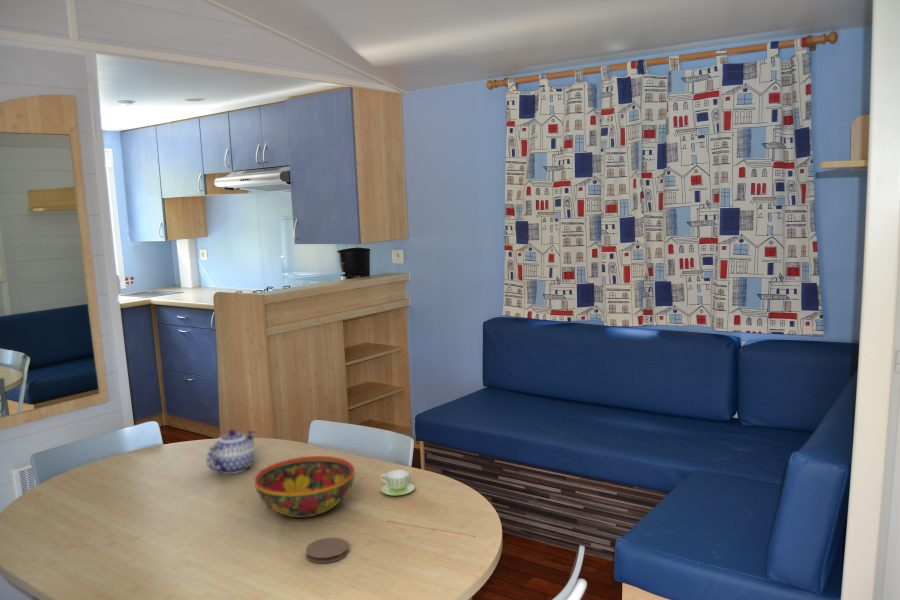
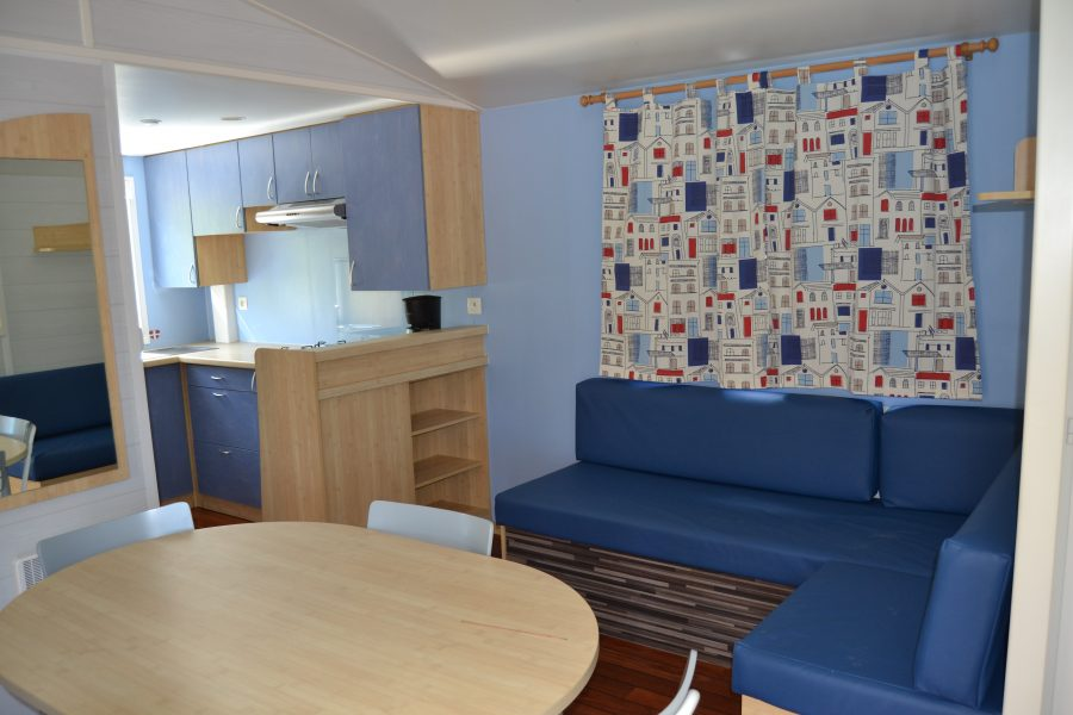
- cup (397, 482)
- teapot (232, 449)
- bowl (306, 490)
- coaster (327, 550)
